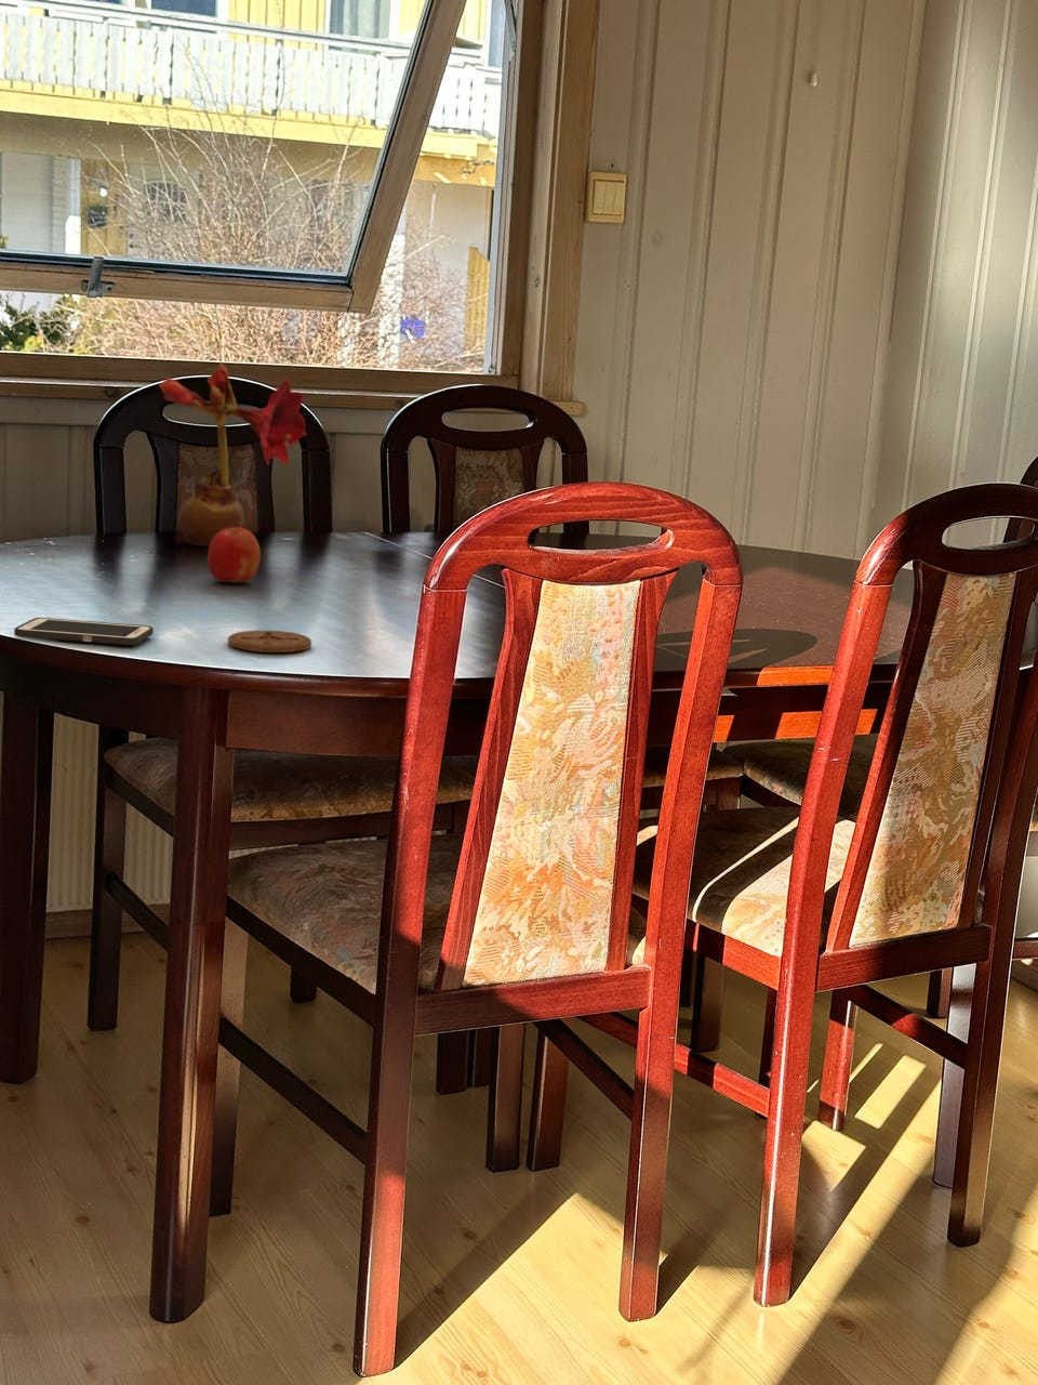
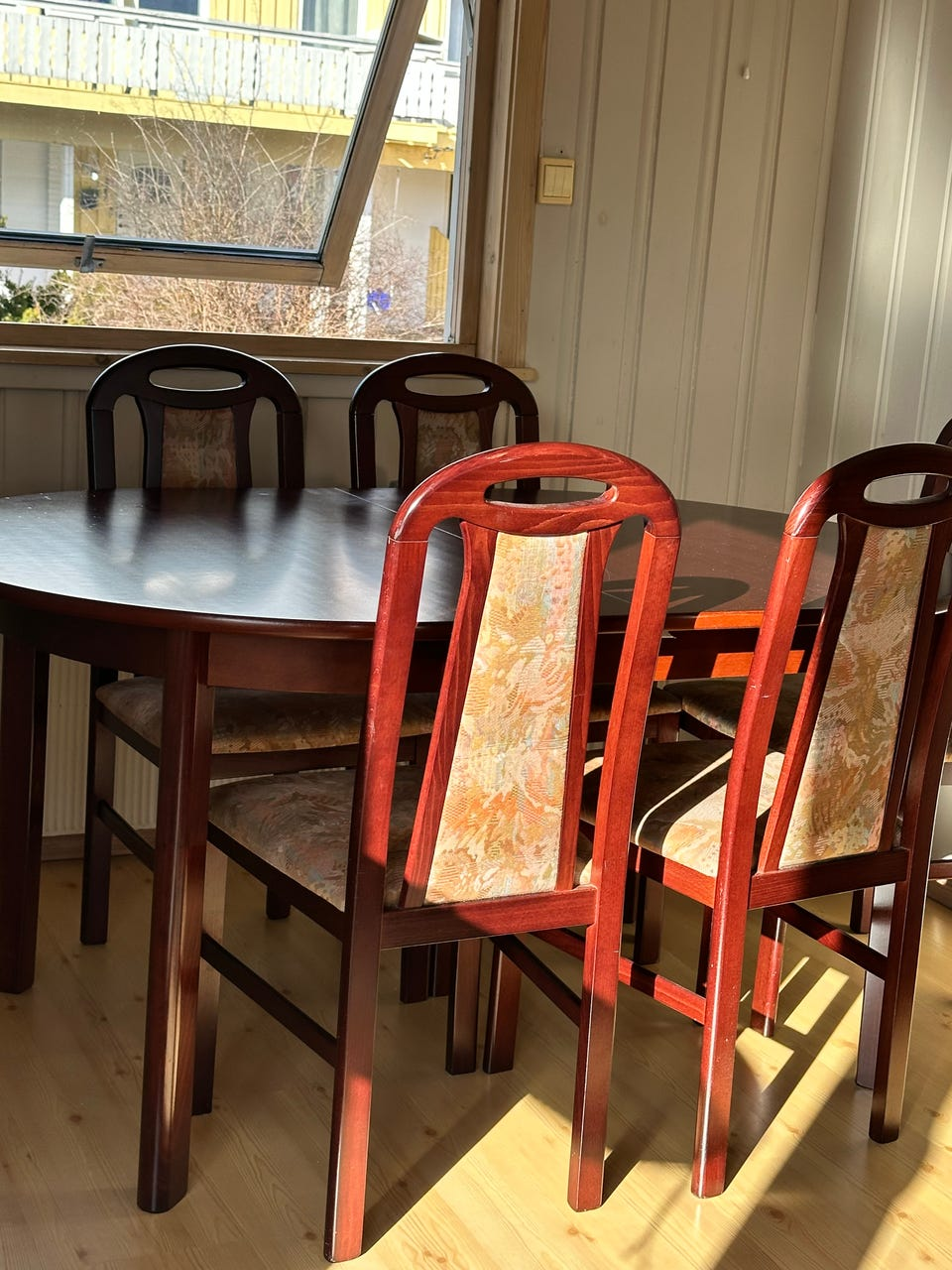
- coaster (269, 640)
- fruit (233, 554)
- cell phone (84, 630)
- flower (227, 457)
